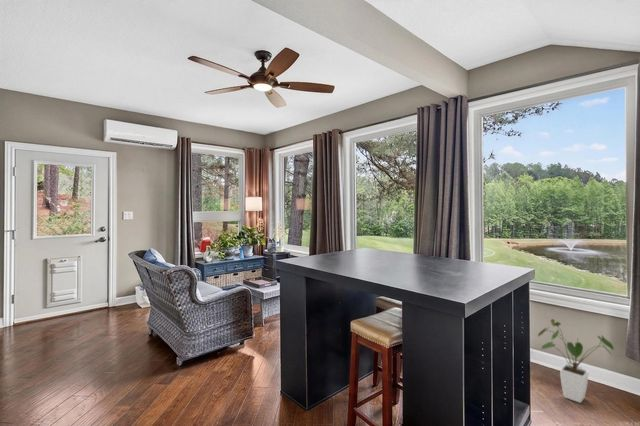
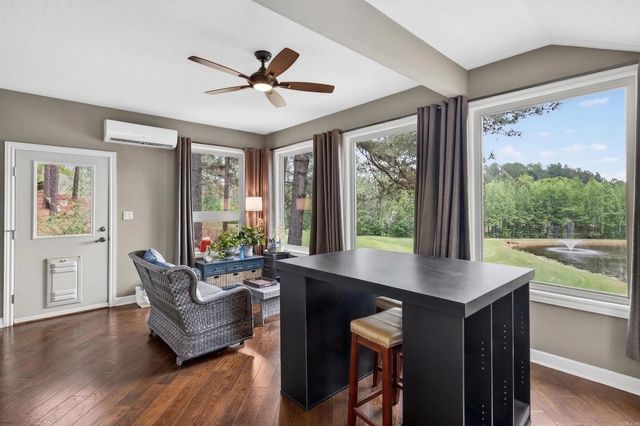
- house plant (575, 360)
